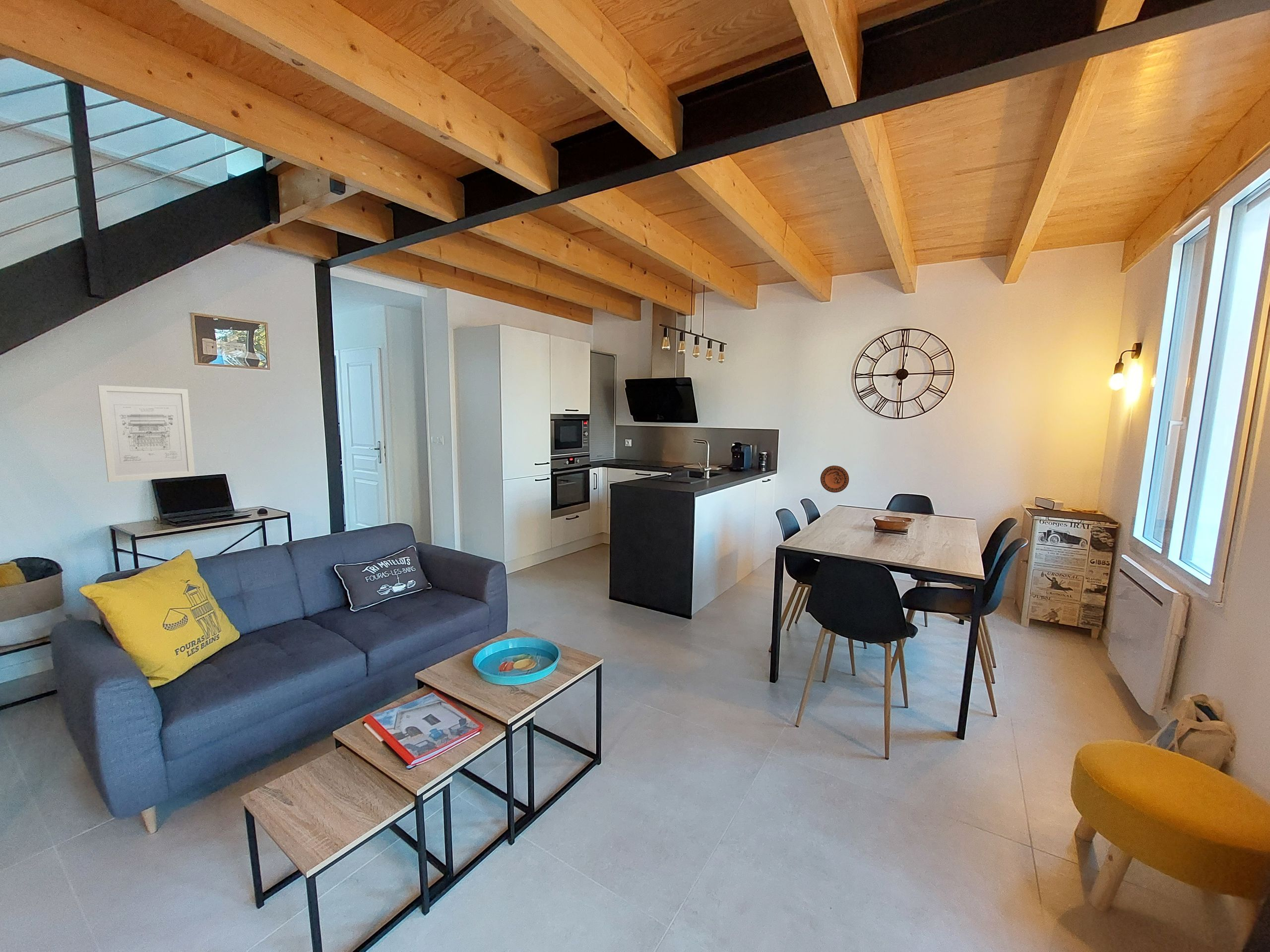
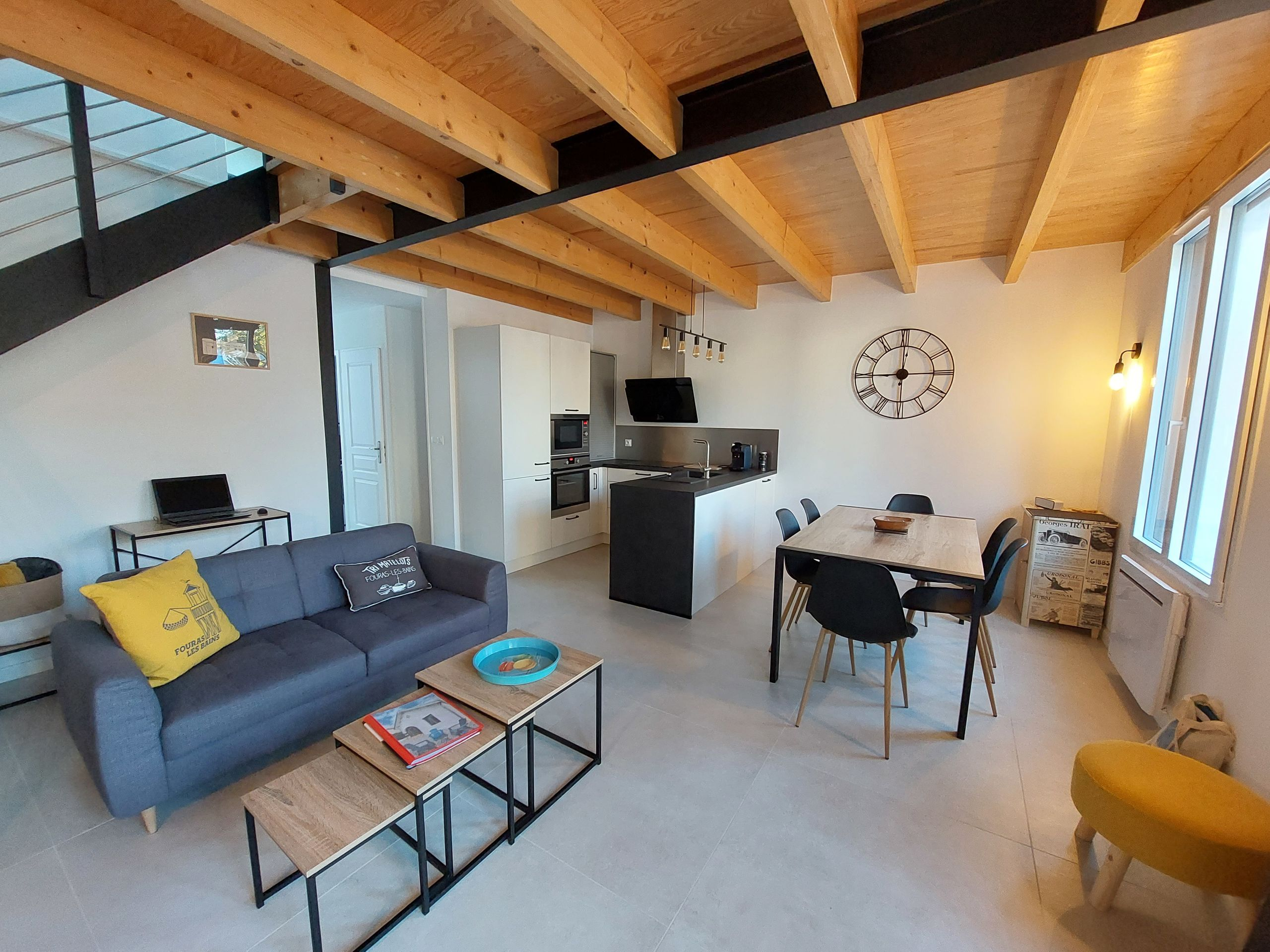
- wall art (149, 433)
- decorative plate (834, 479)
